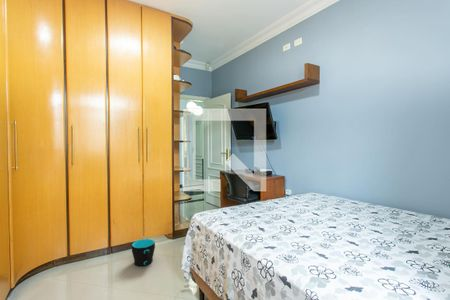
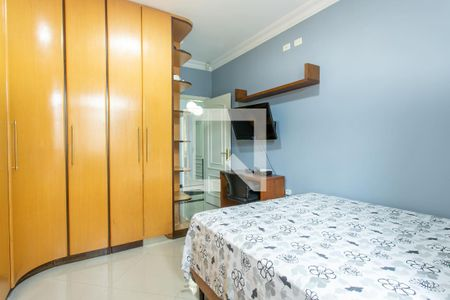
- cup sleeve (144, 253)
